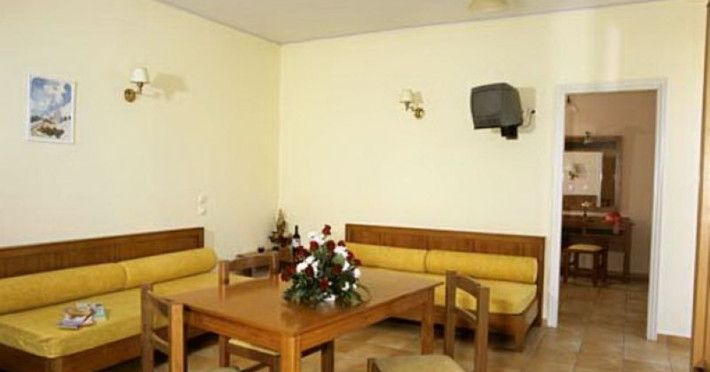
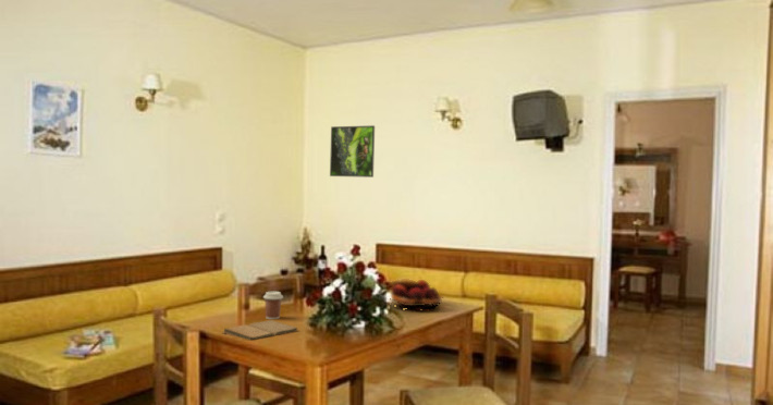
+ book (260, 330)
+ coffee cup (272, 305)
+ fruit basket (412, 293)
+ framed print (352, 151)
